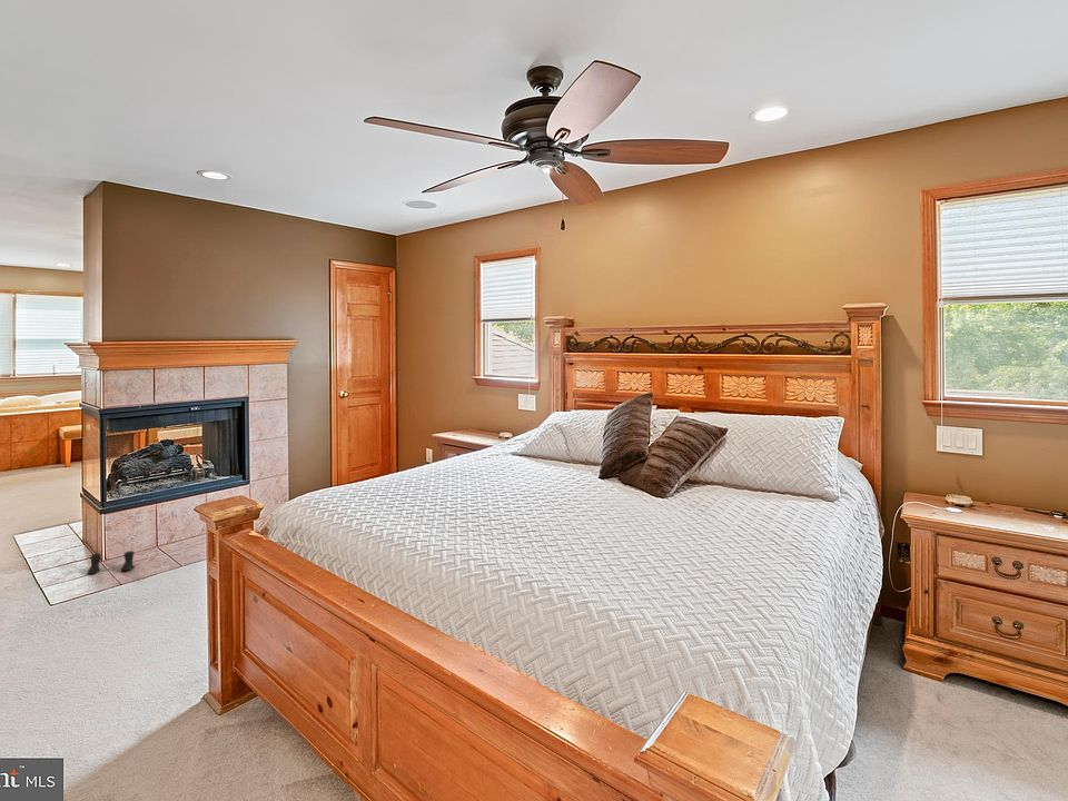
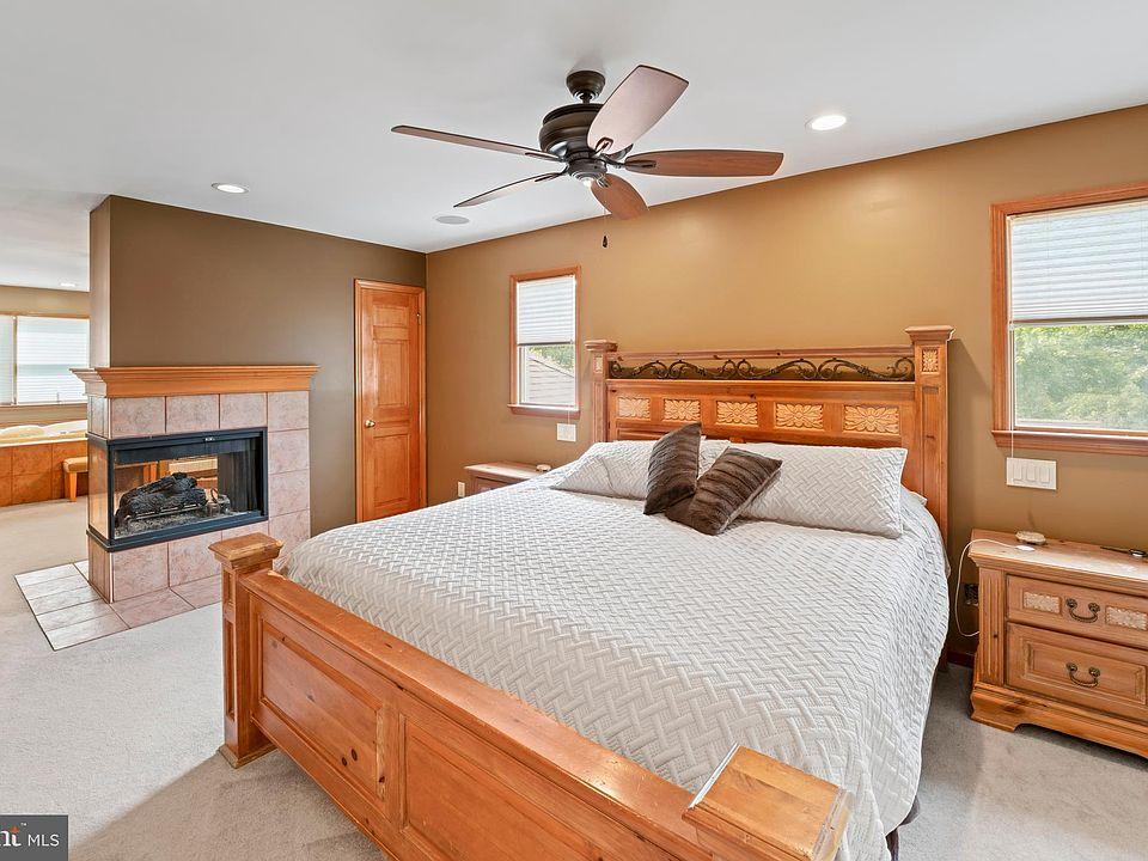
- boots (99, 561)
